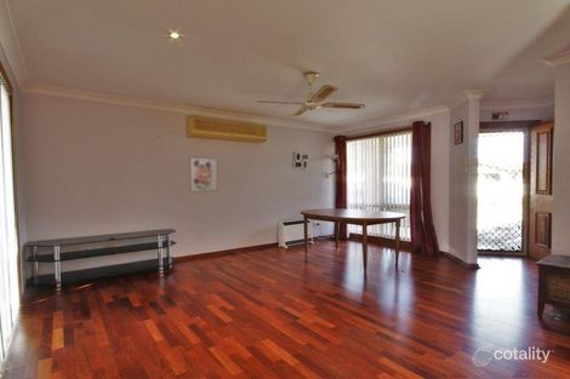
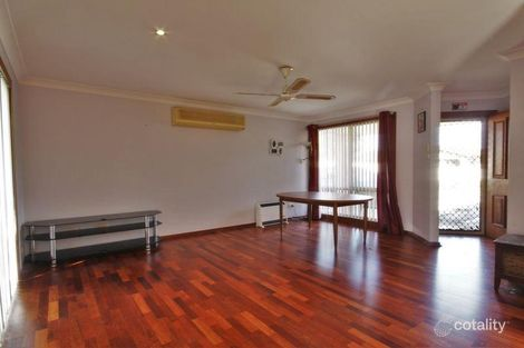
- wall art (204, 174)
